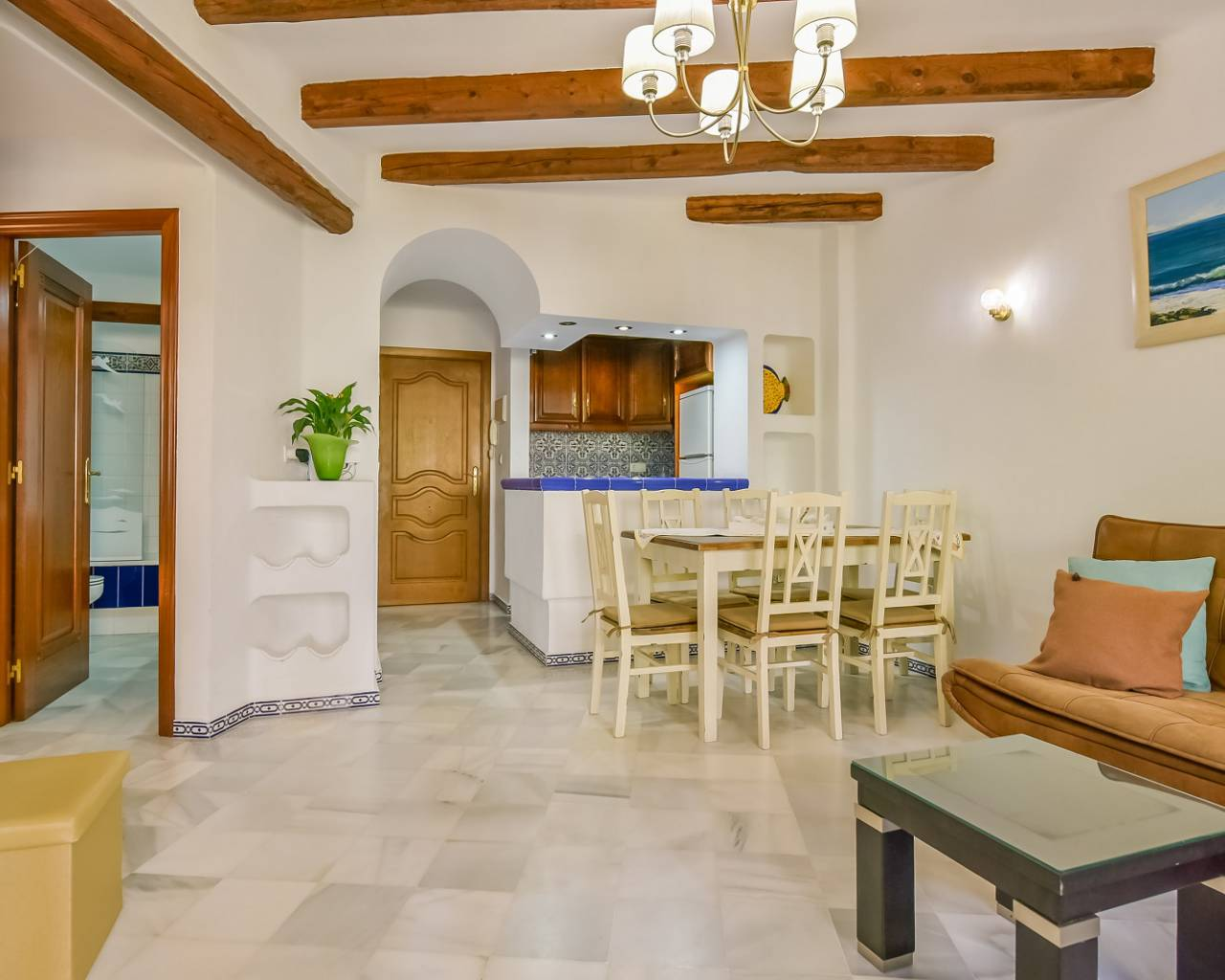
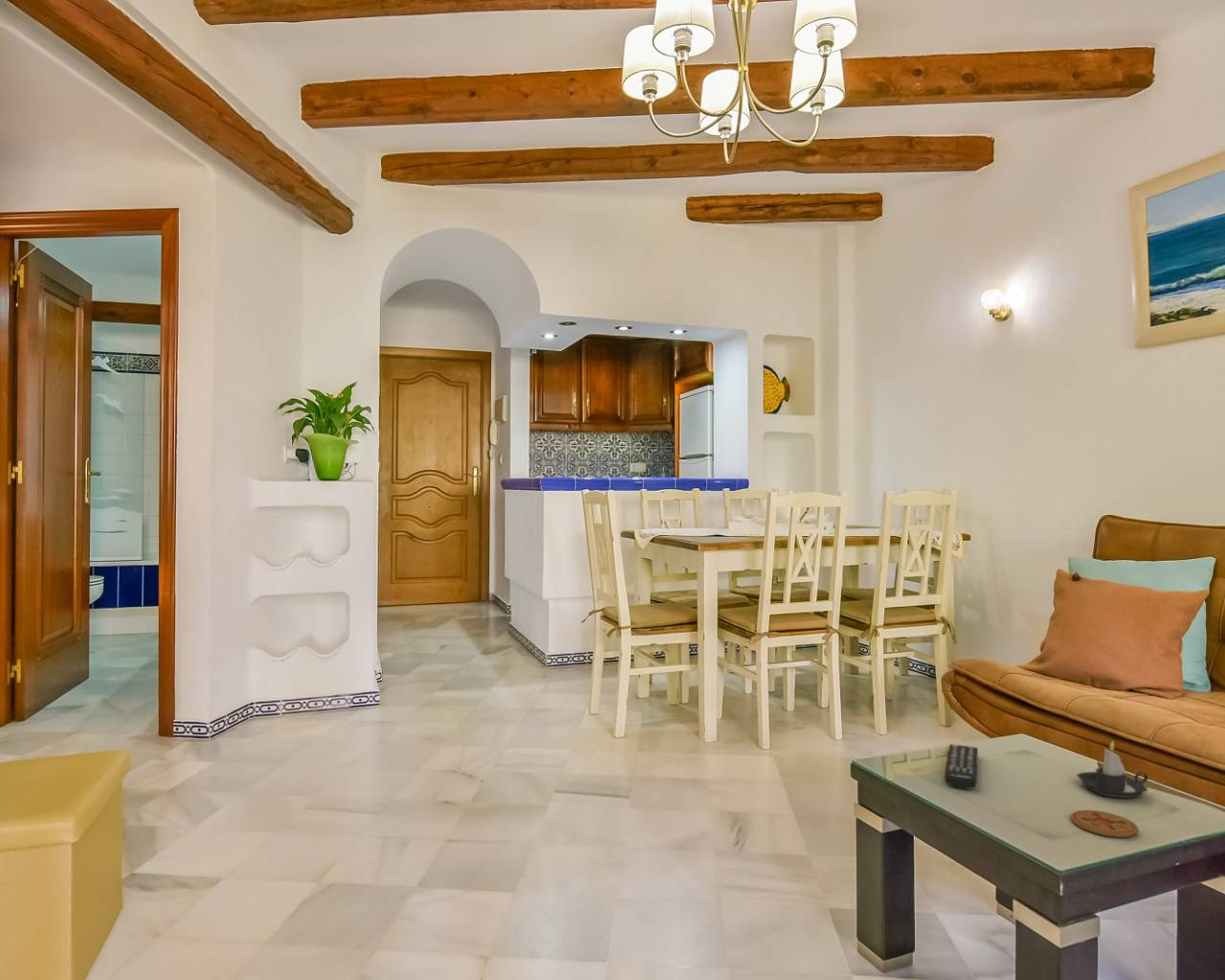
+ remote control (962, 765)
+ coaster (1103, 823)
+ candle (1115, 765)
